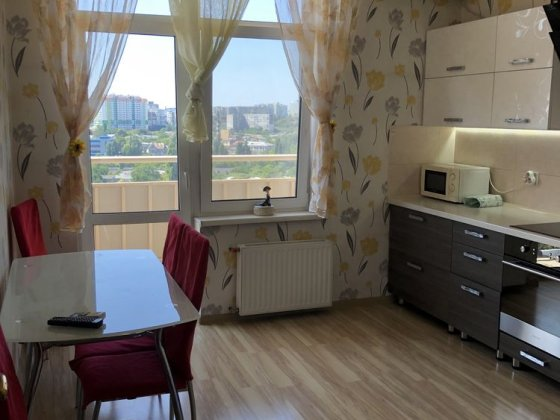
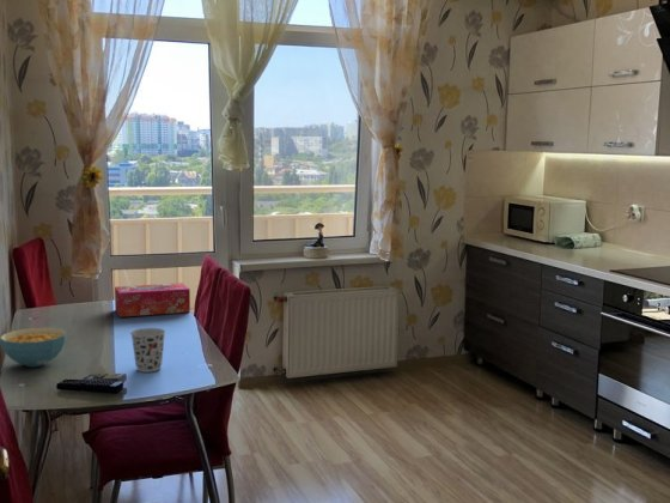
+ tissue box (152, 298)
+ cereal bowl (34, 349)
+ cup (148, 350)
